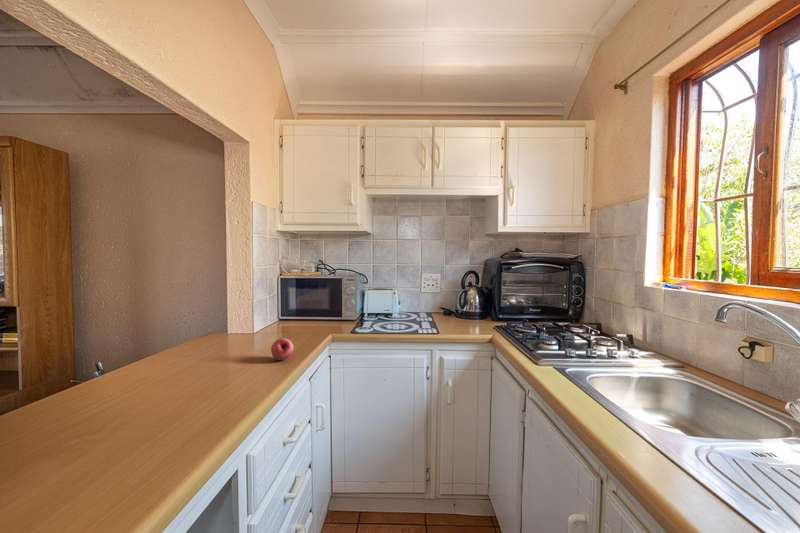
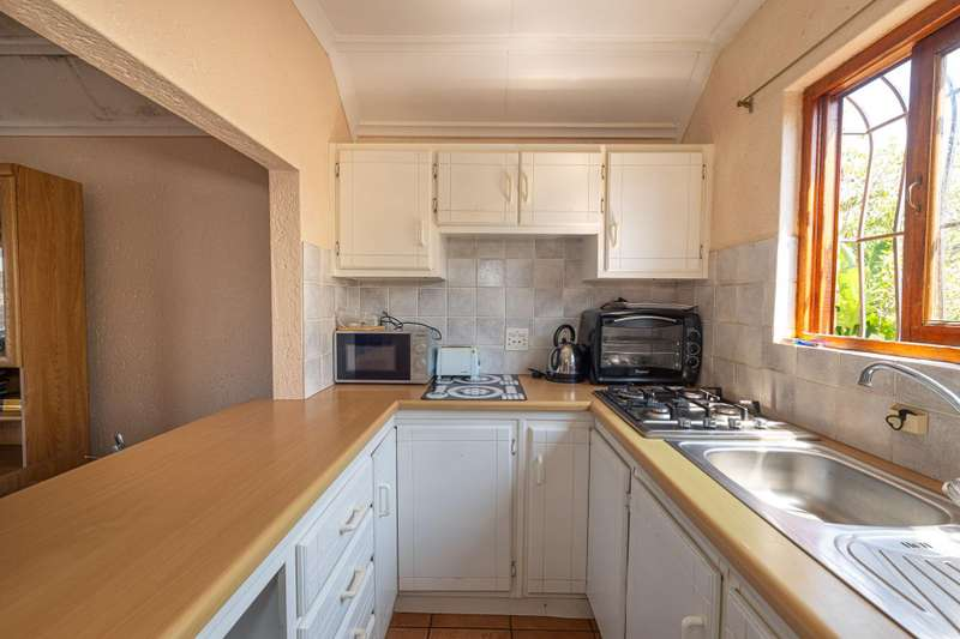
- fruit (282, 349)
